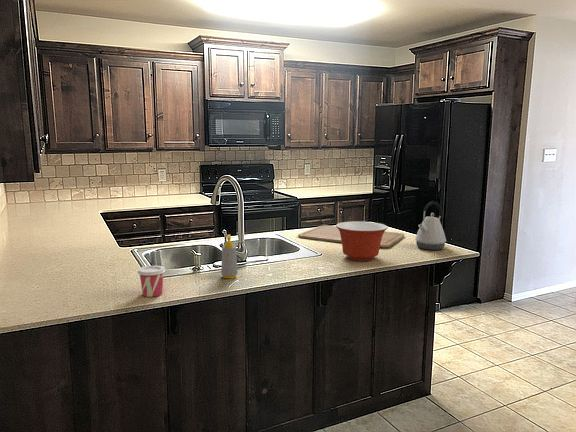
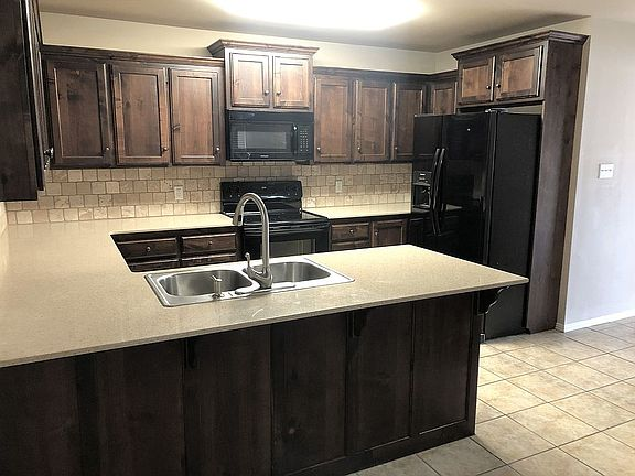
- cup (151, 281)
- chopping board (340, 235)
- kettle (430, 224)
- soap bottle (229, 256)
- mixing bowl (361, 241)
